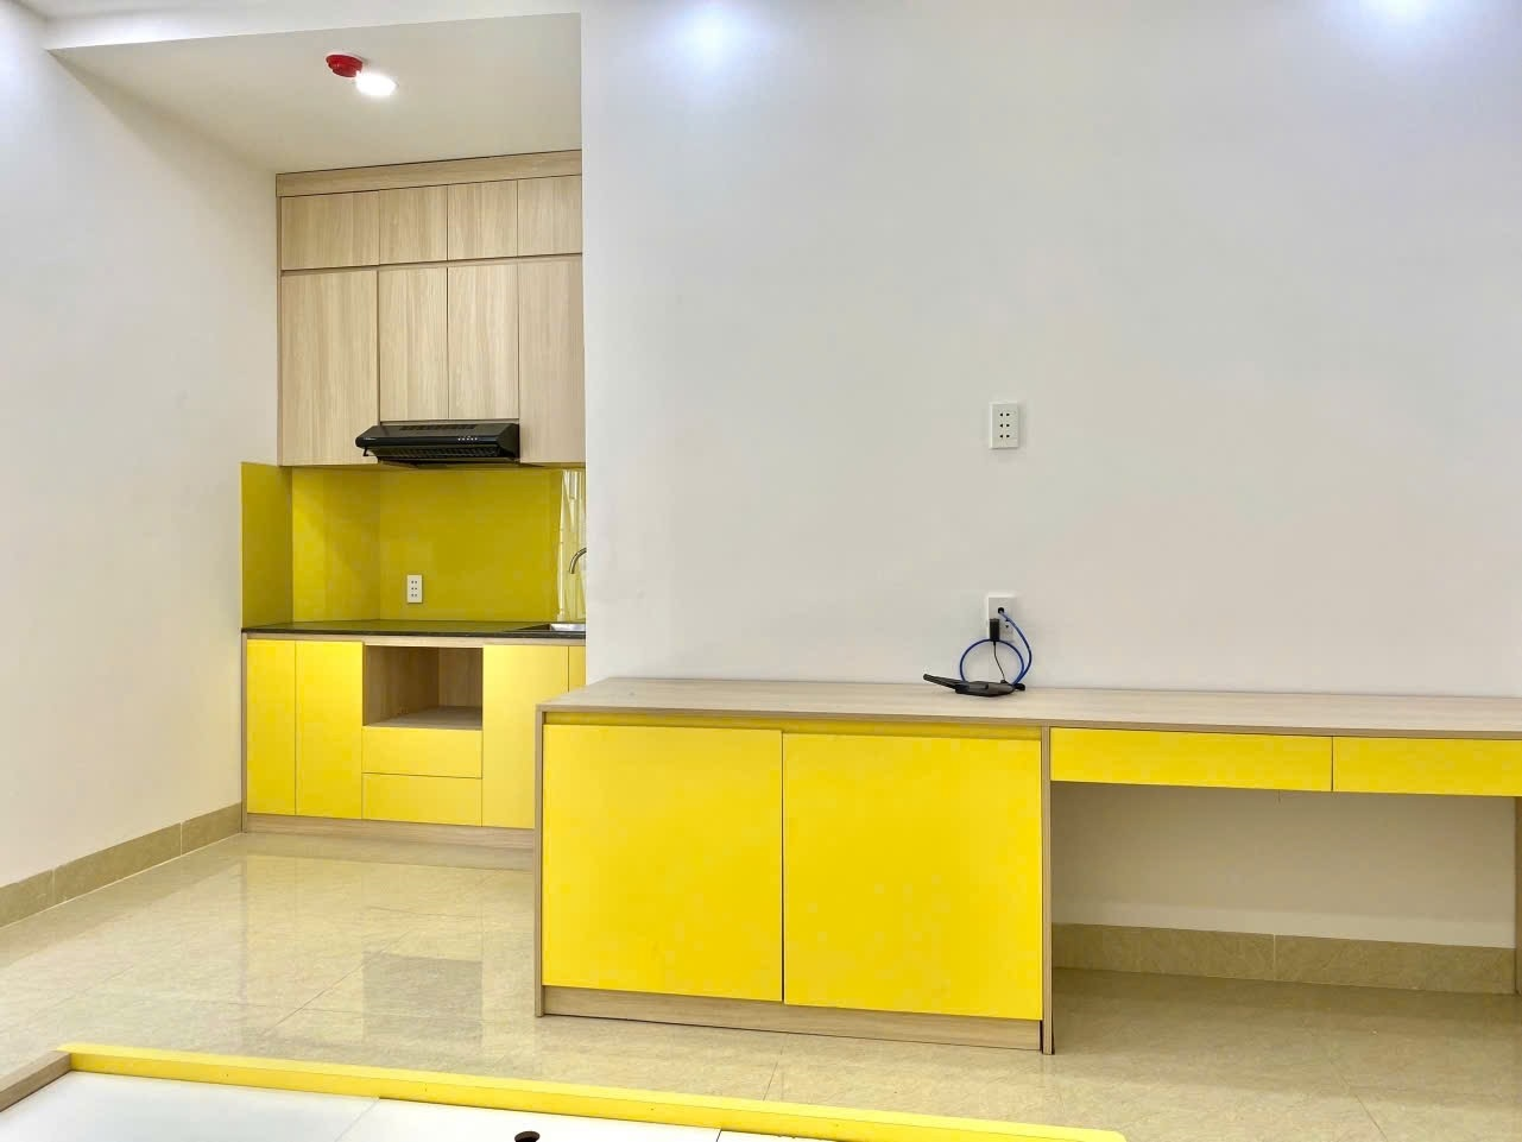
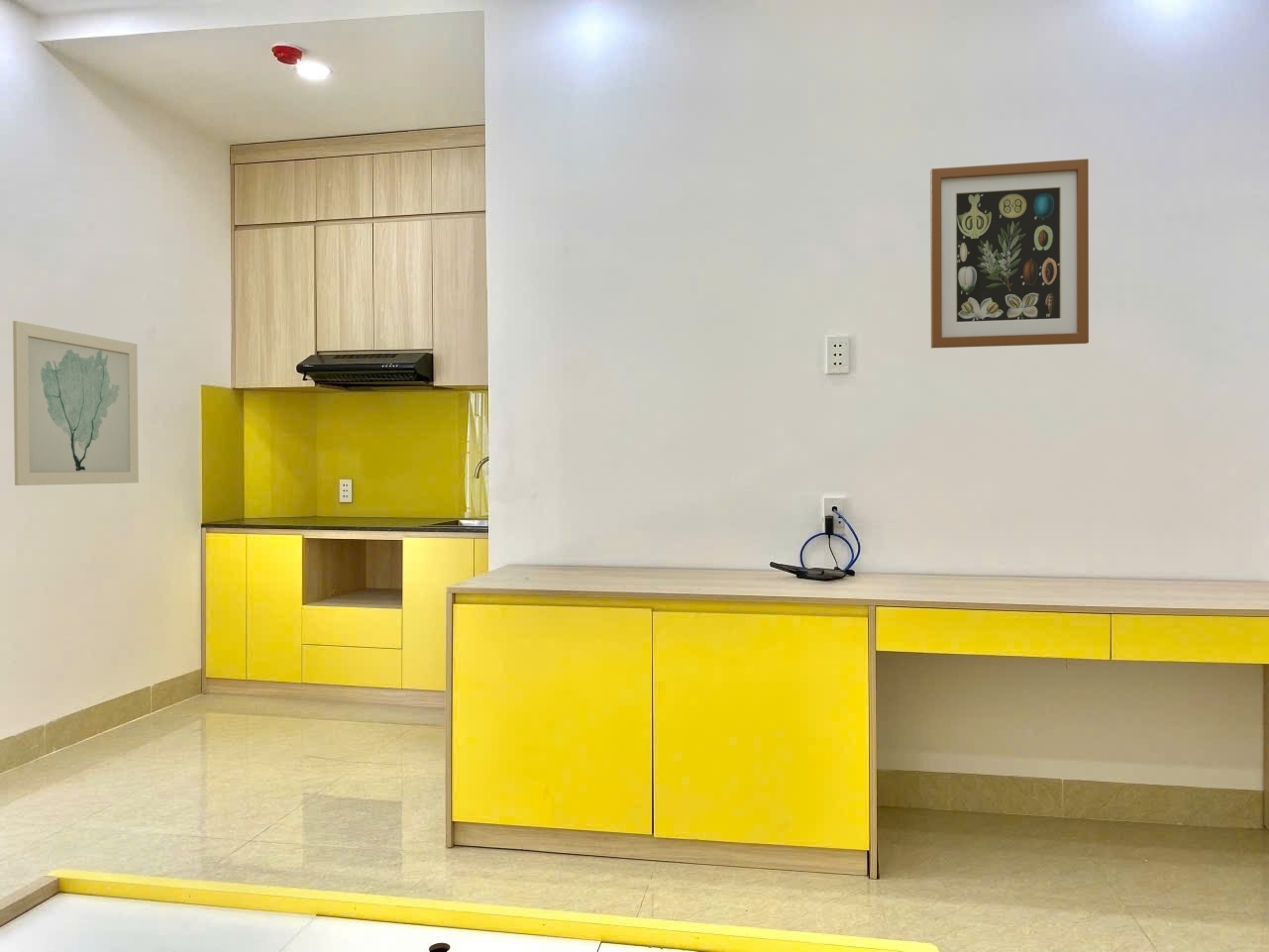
+ wall art (1007, 255)
+ wall art (80, 408)
